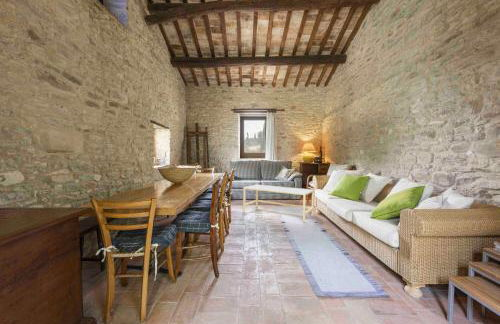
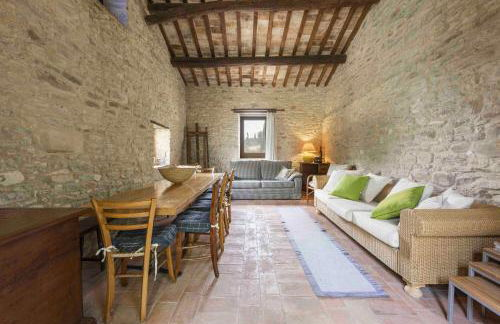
- coffee table (277, 203)
